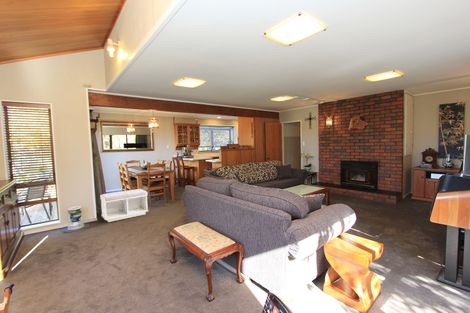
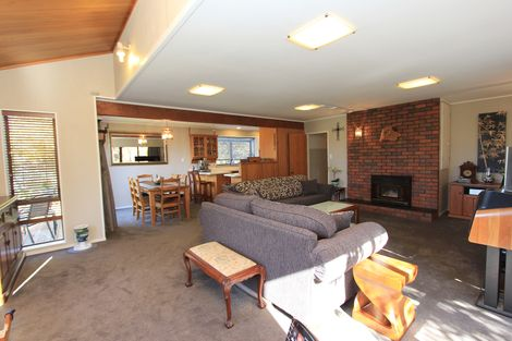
- bench (125, 204)
